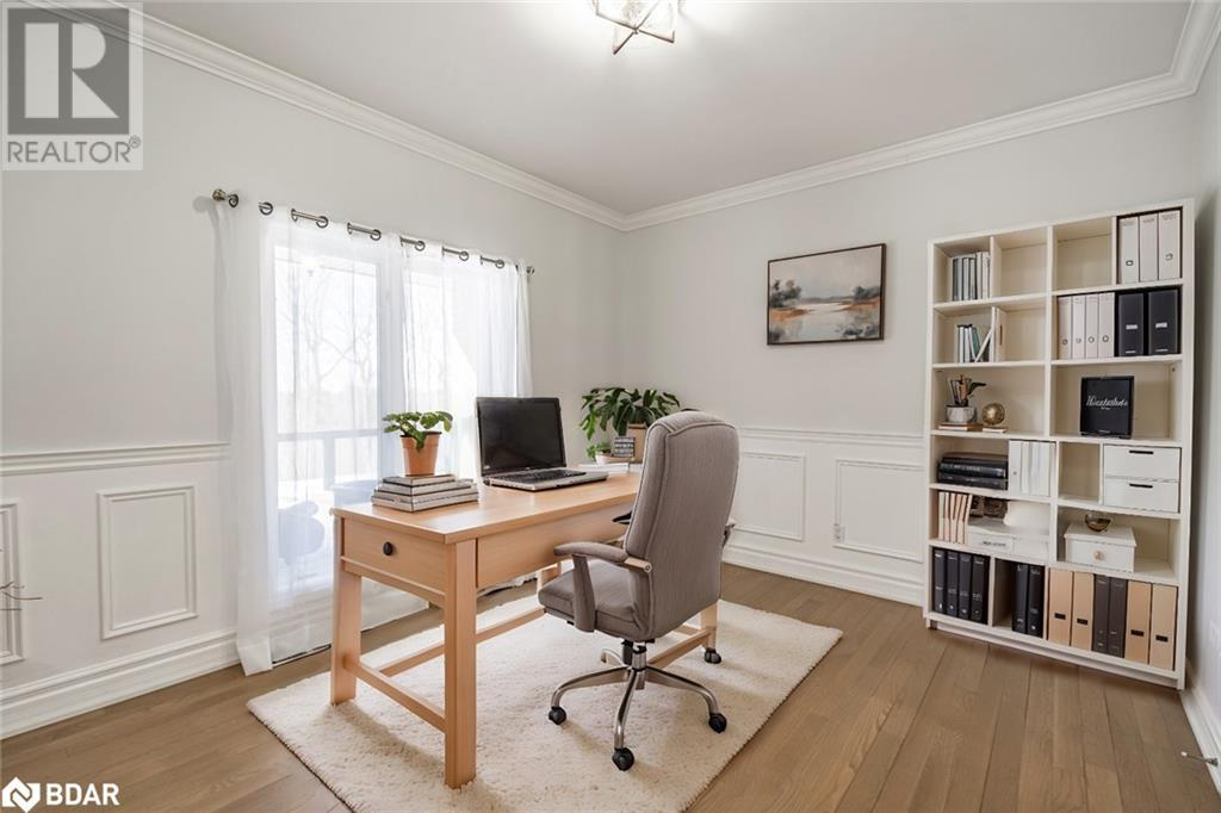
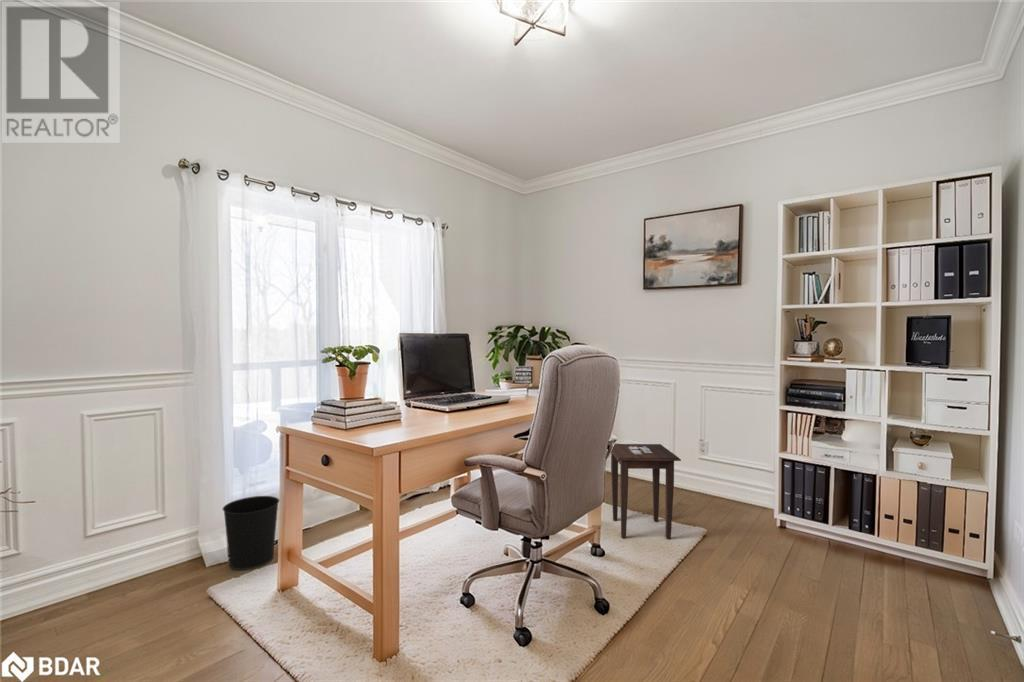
+ side table (653, 488)
+ wastebasket (251, 532)
